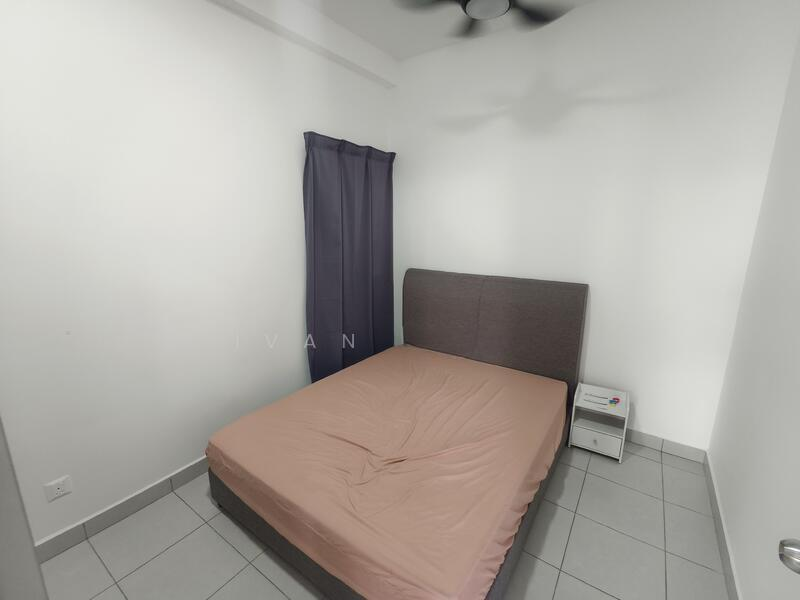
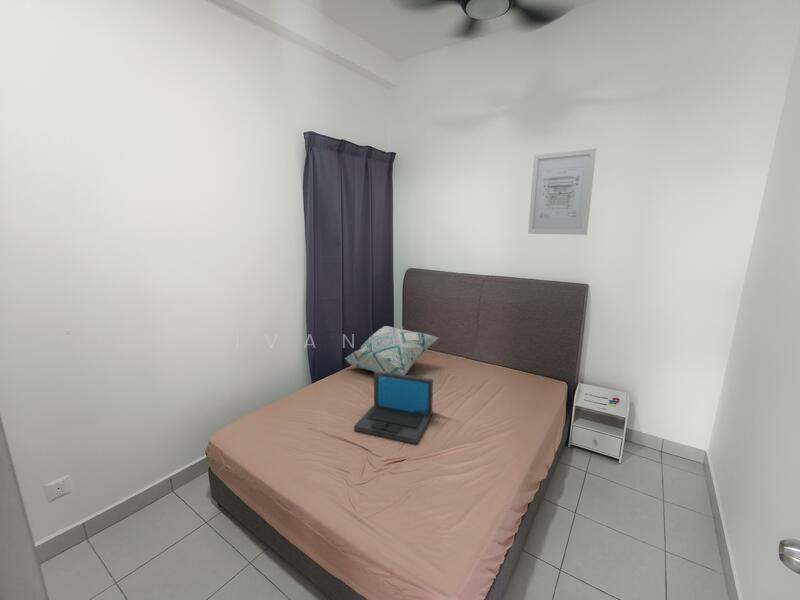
+ decorative pillow (392, 350)
+ wall art (559, 194)
+ laptop (394, 404)
